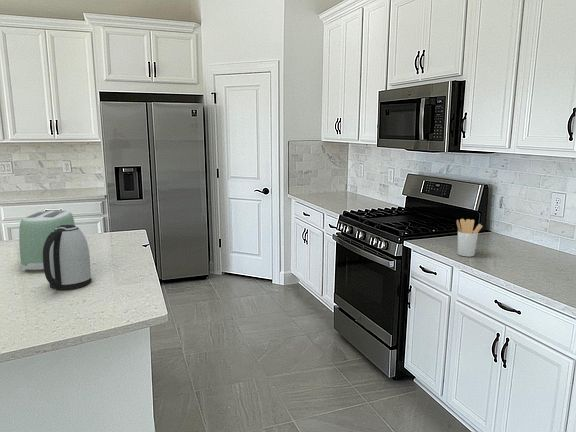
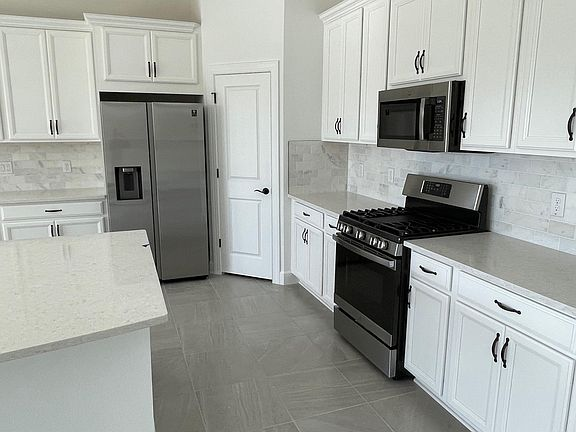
- utensil holder (466, 236)
- toaster (47, 236)
- kettle (63, 256)
